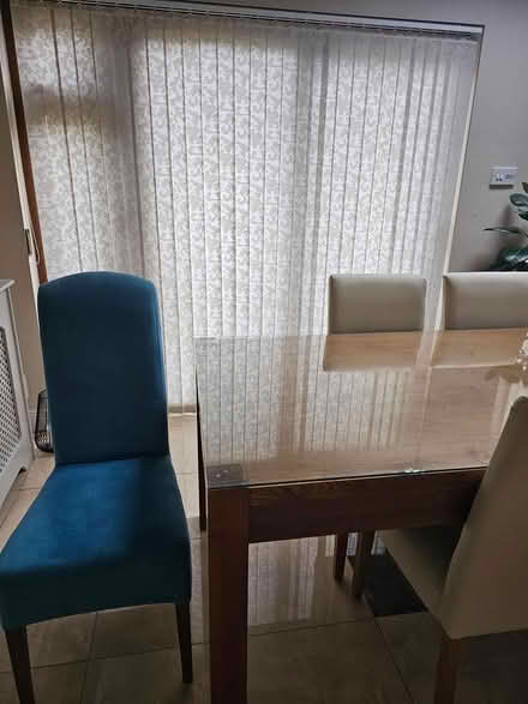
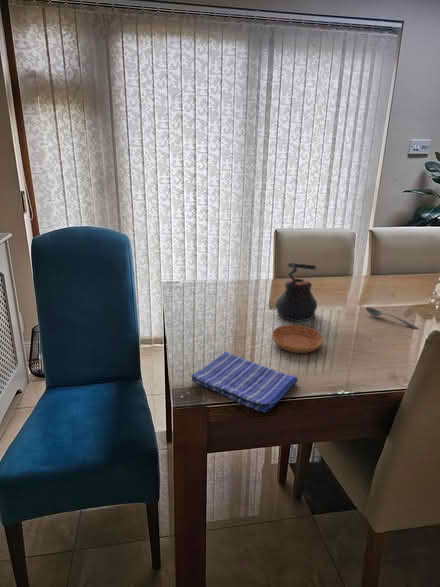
+ teapot (297, 289)
+ soupspoon (392, 316)
+ saucer (297, 339)
+ dish towel (244, 378)
